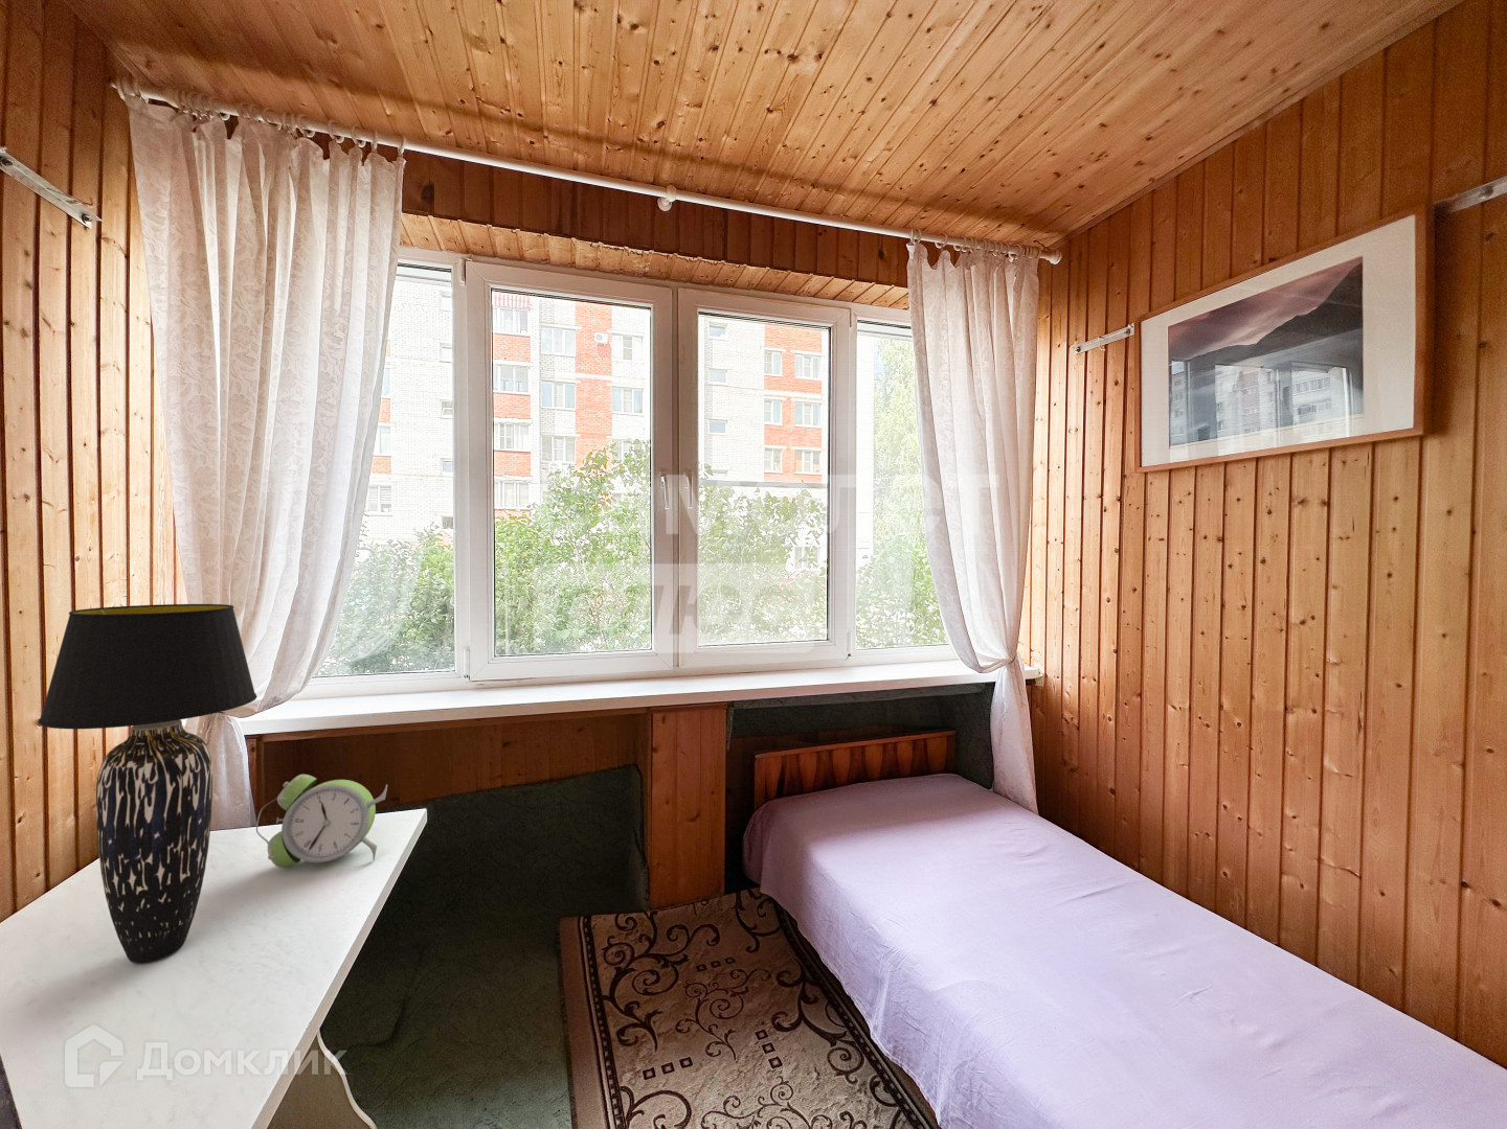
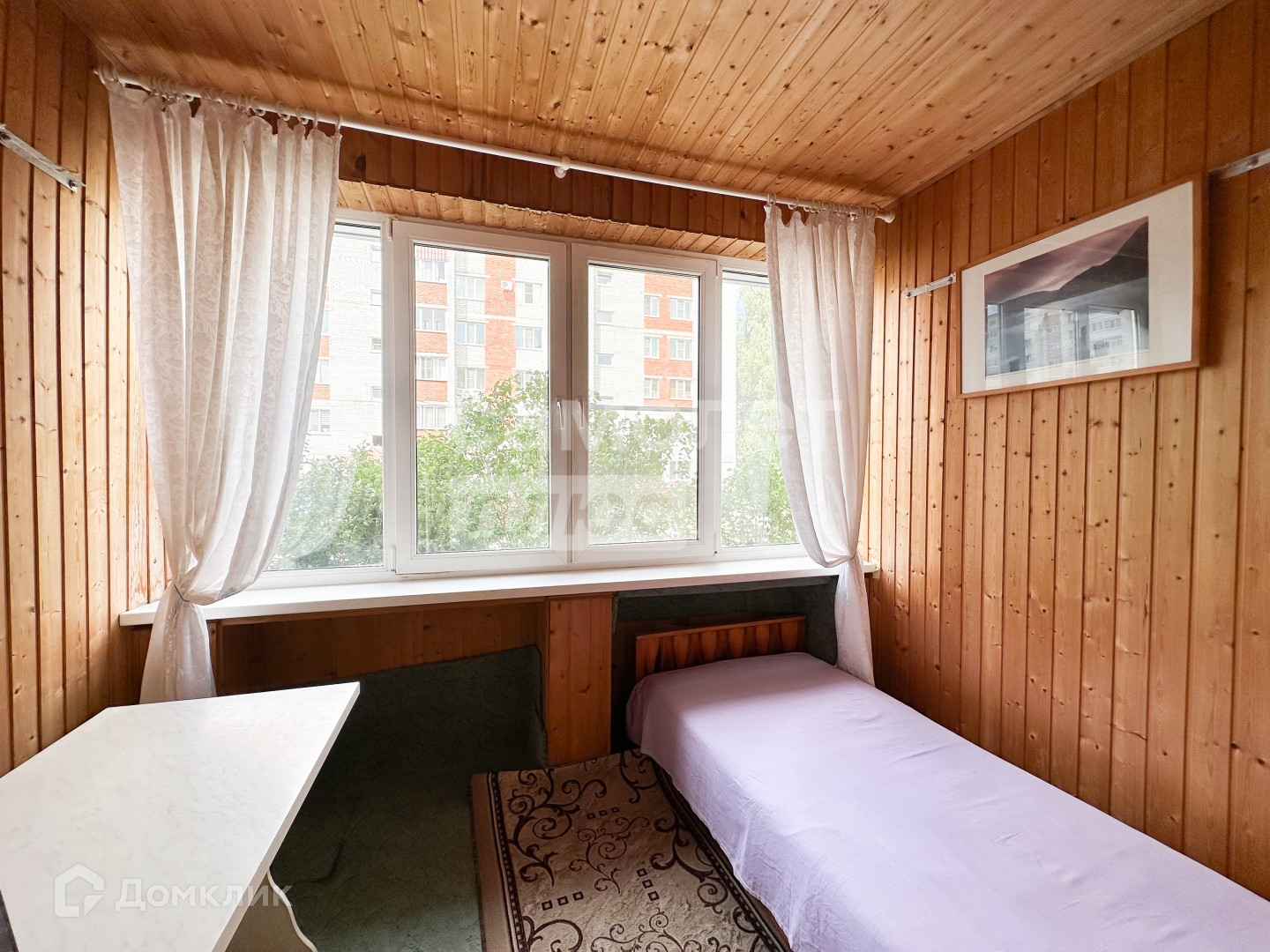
- table lamp (157, 780)
- alarm clock (324, 816)
